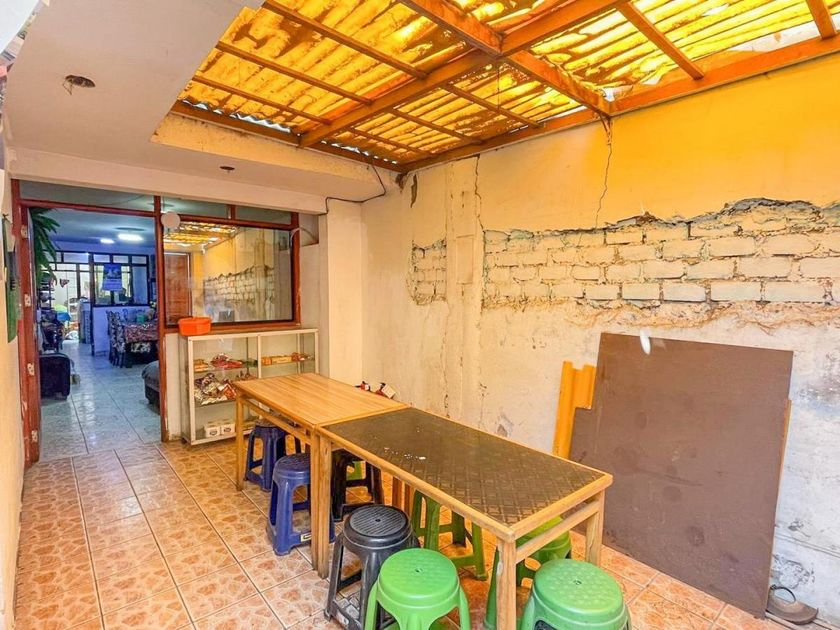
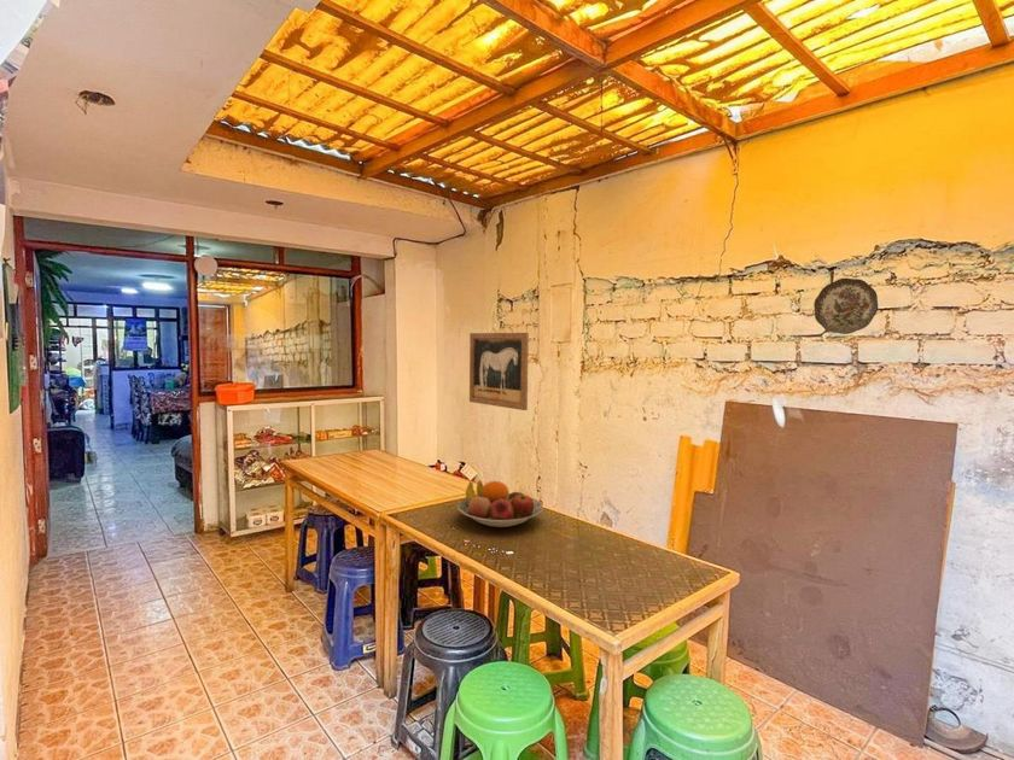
+ fruit bowl (500, 502)
+ decorative plate (845, 305)
+ wall art (496, 369)
